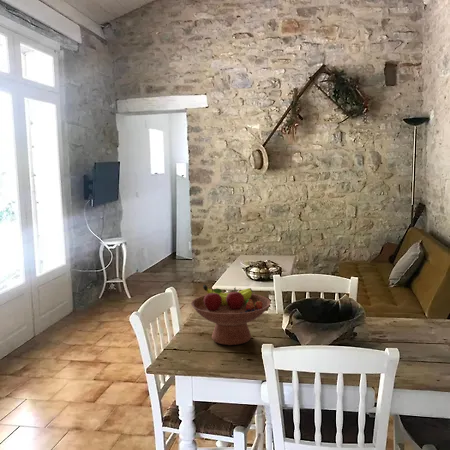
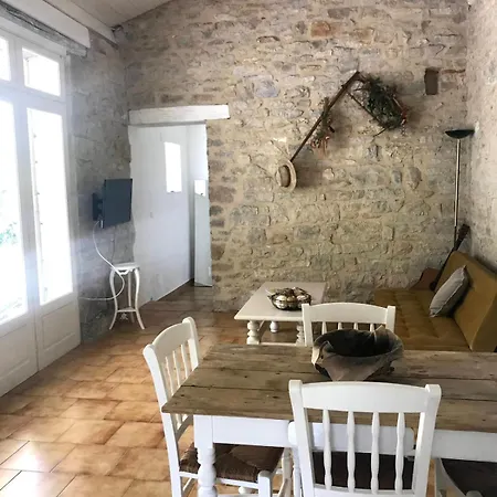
- fruit bowl (231, 313)
